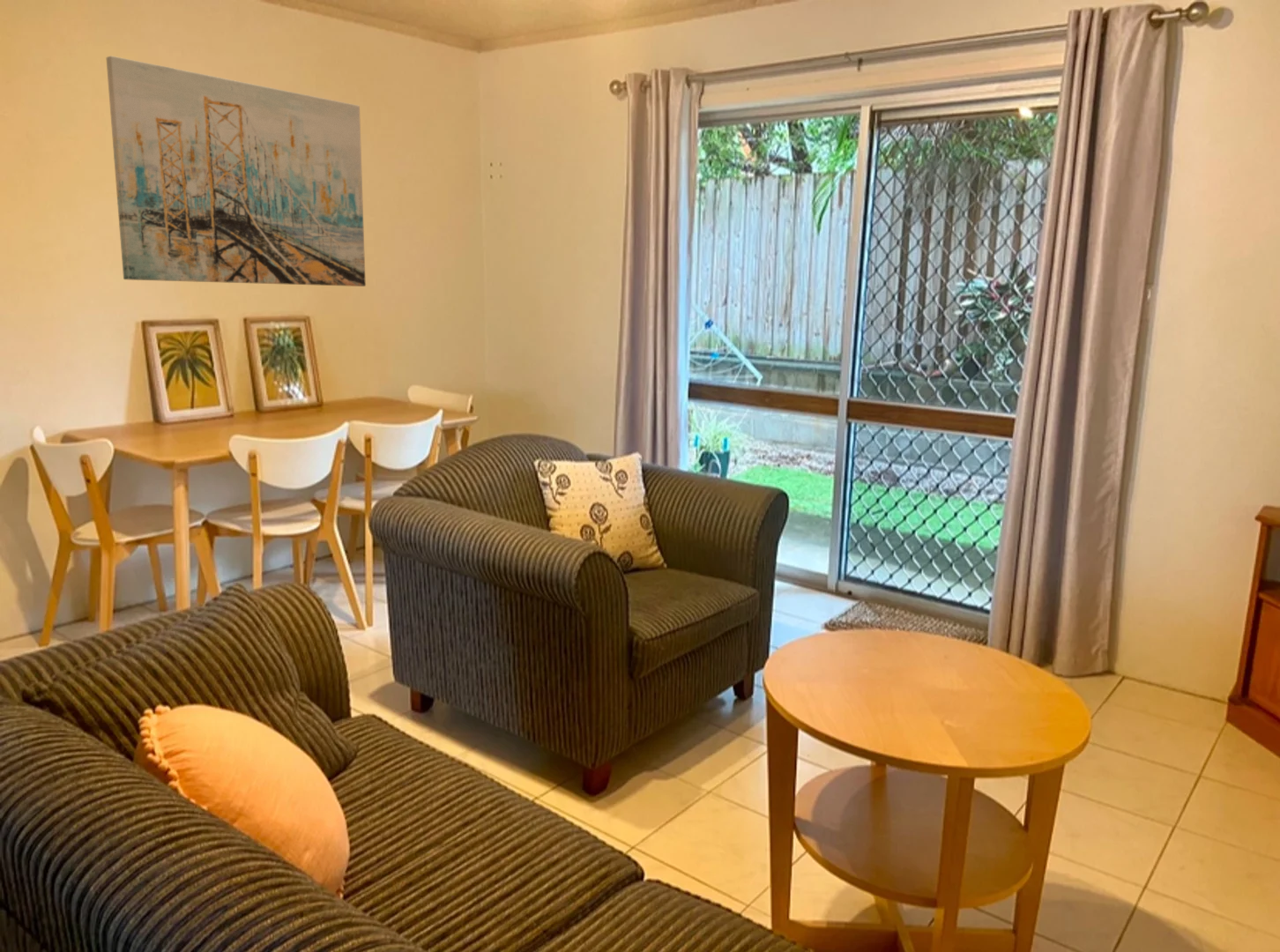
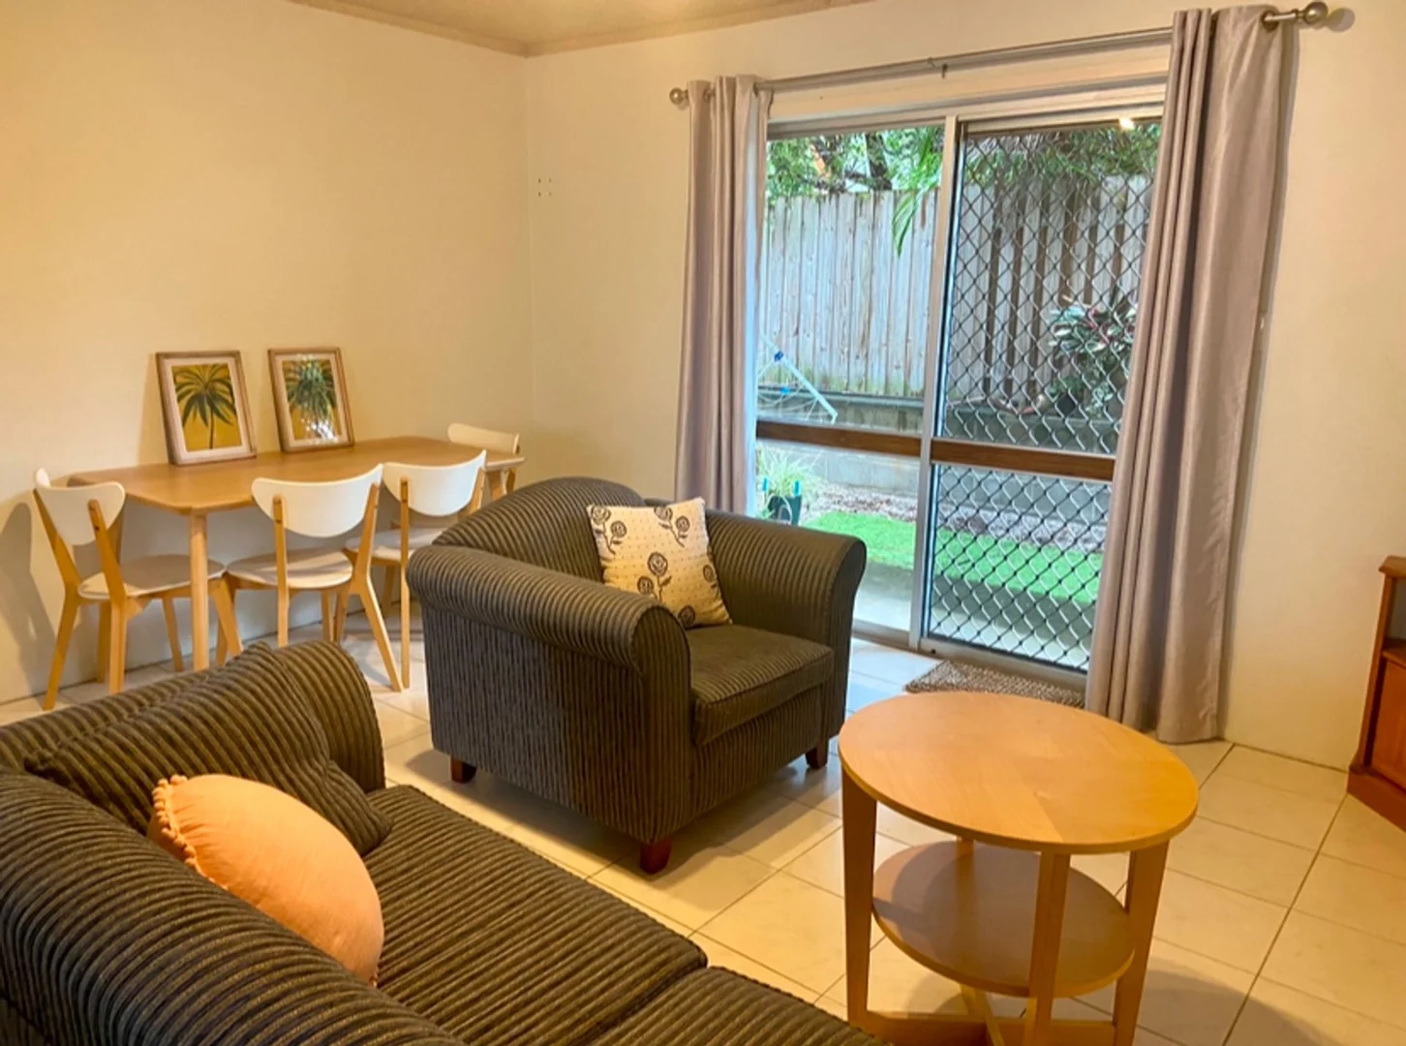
- wall art (251, 185)
